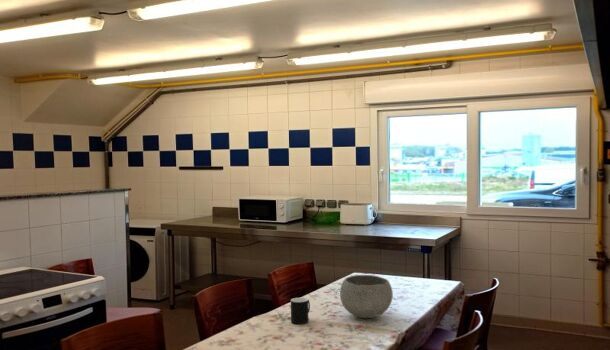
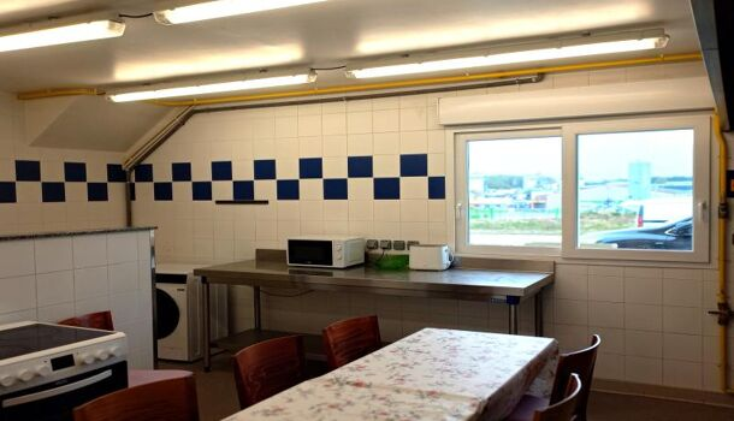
- bowl (366, 297)
- cup (302, 309)
